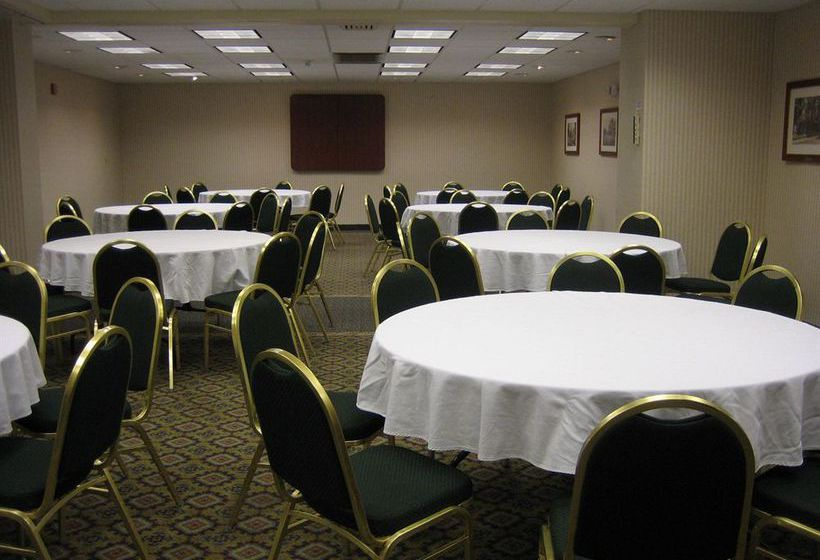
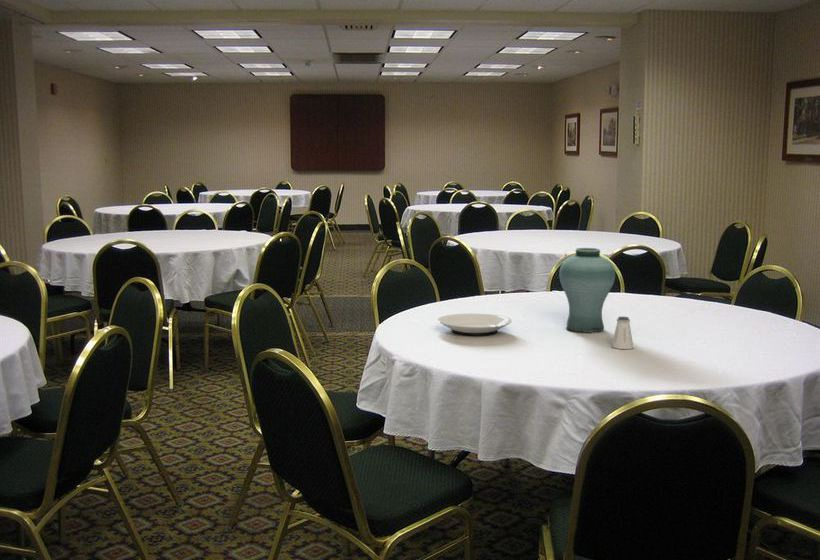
+ vase (586, 289)
+ plate (474, 325)
+ saltshaker (623, 332)
